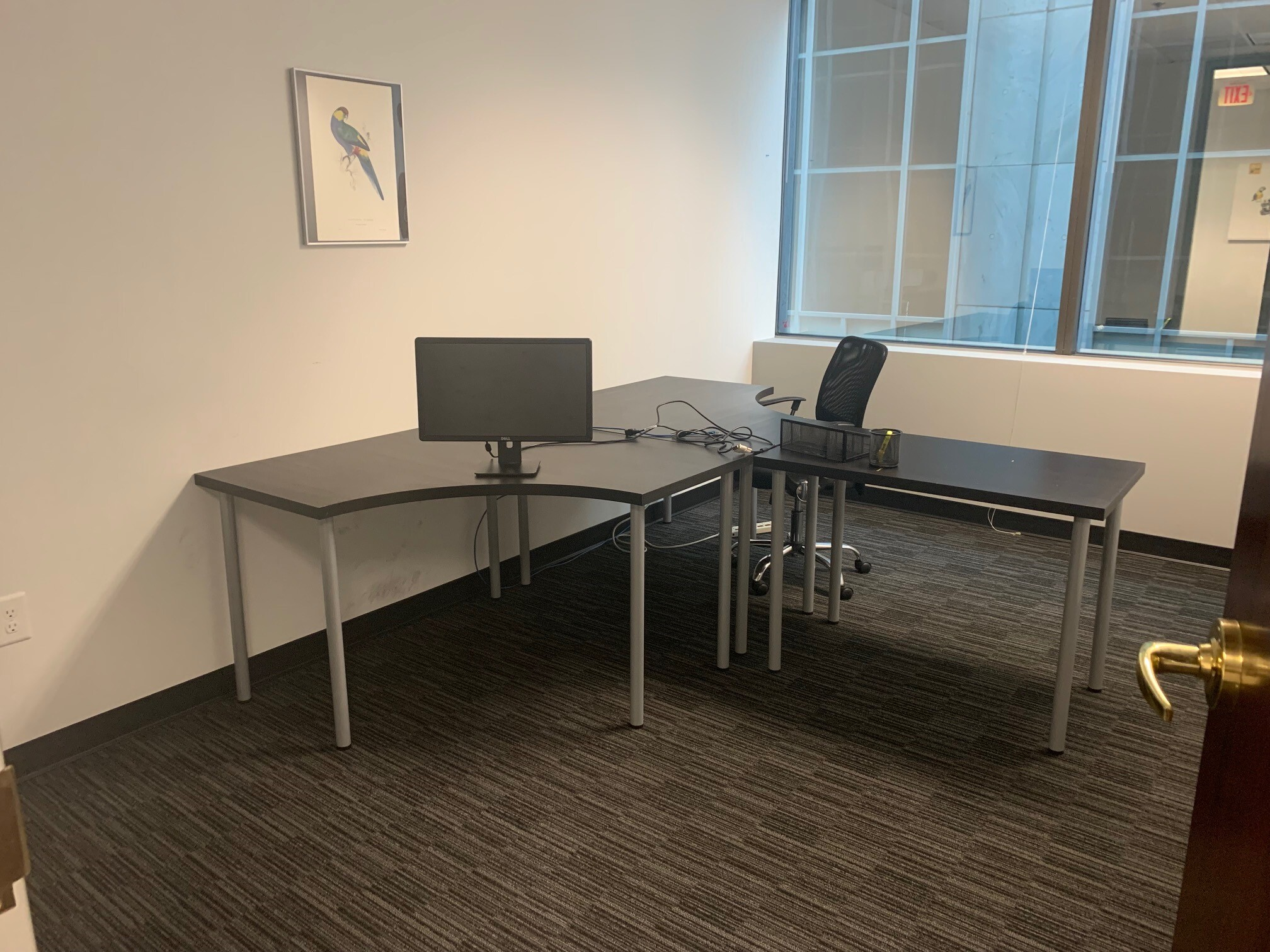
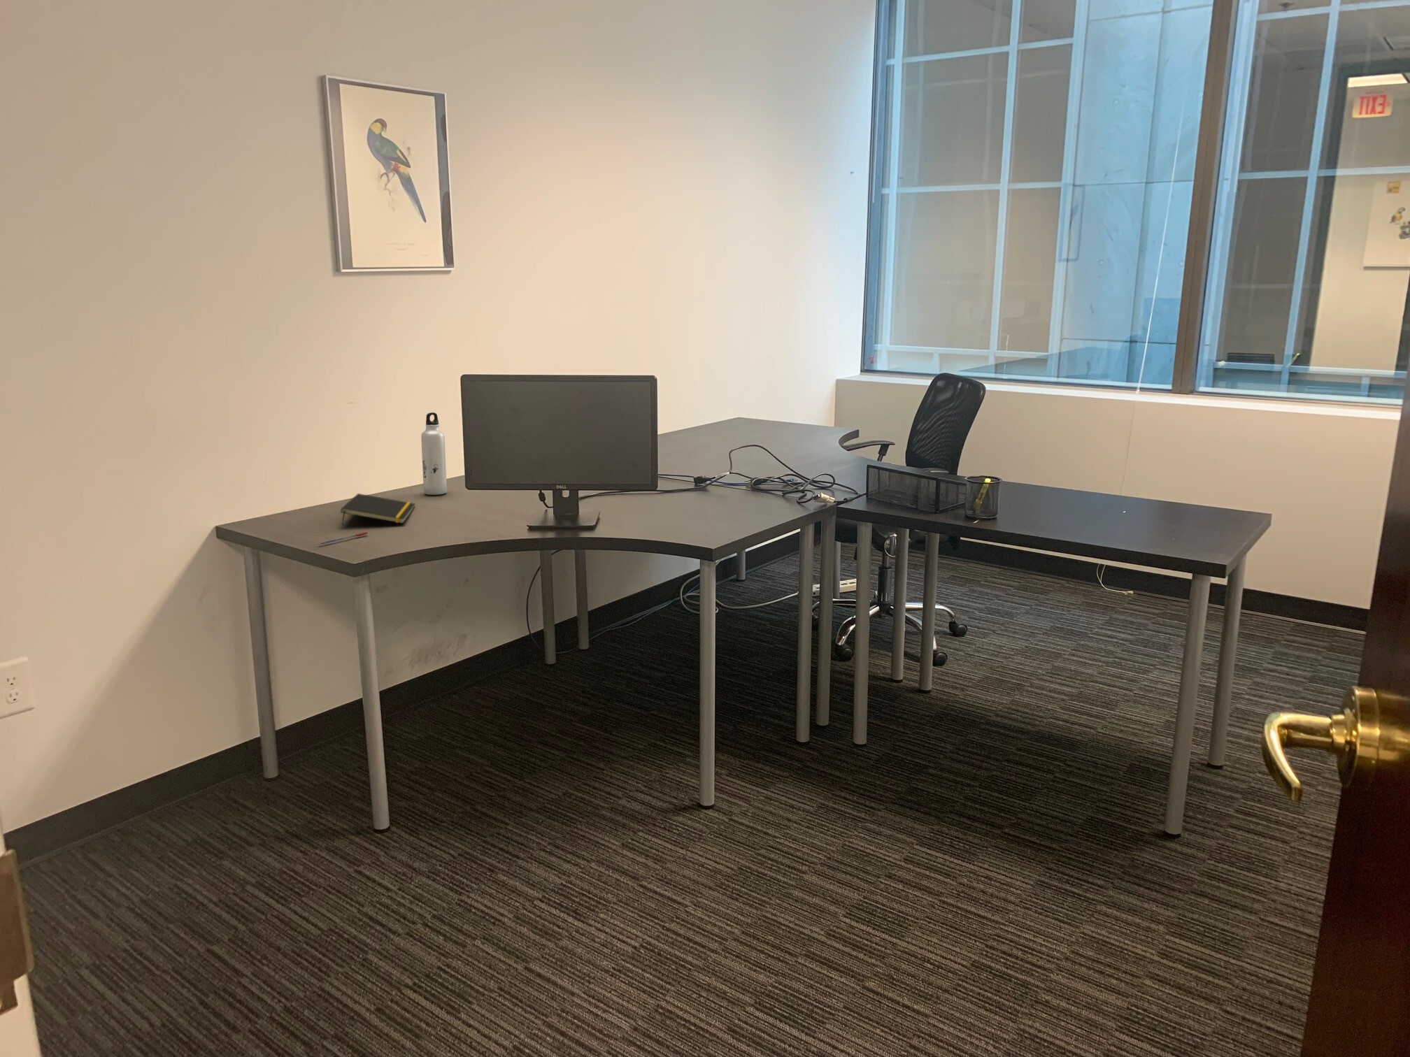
+ notepad (379, 507)
+ pen (343, 538)
+ water bottle (433, 453)
